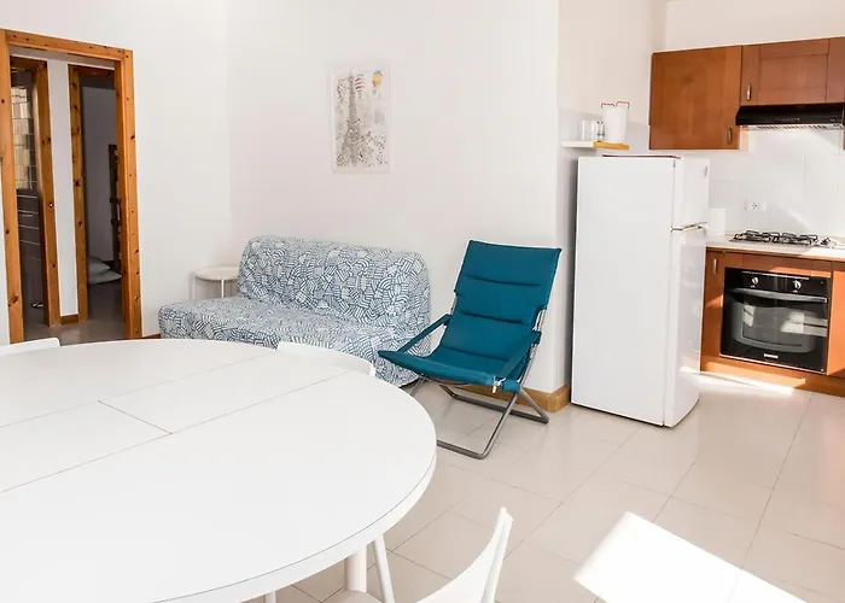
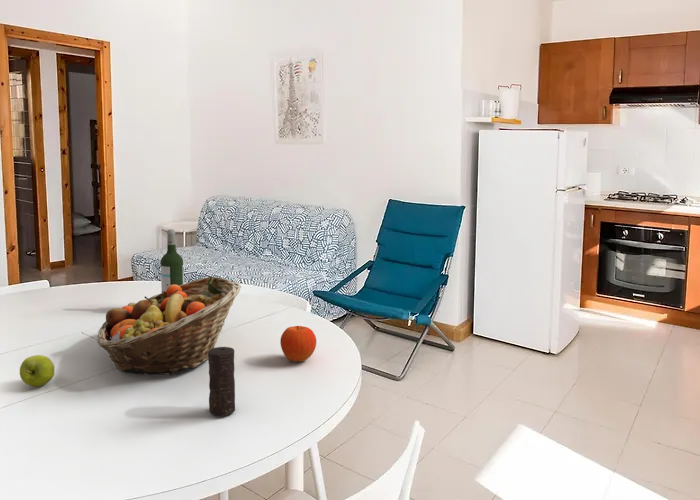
+ apple (37, 370)
+ candle (221, 380)
+ fruit (298, 343)
+ fruit basket (170, 321)
+ wine bottle (172, 270)
